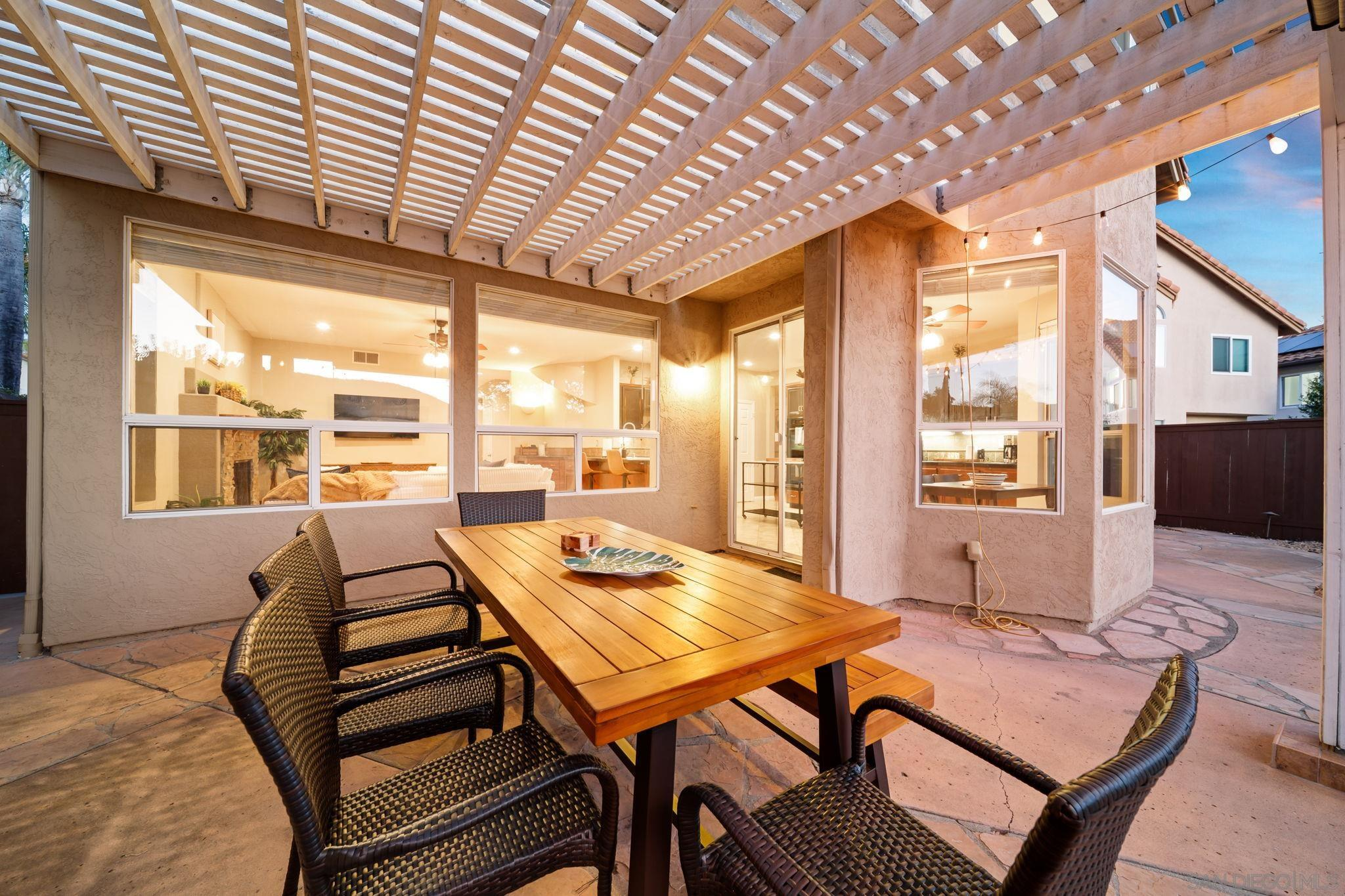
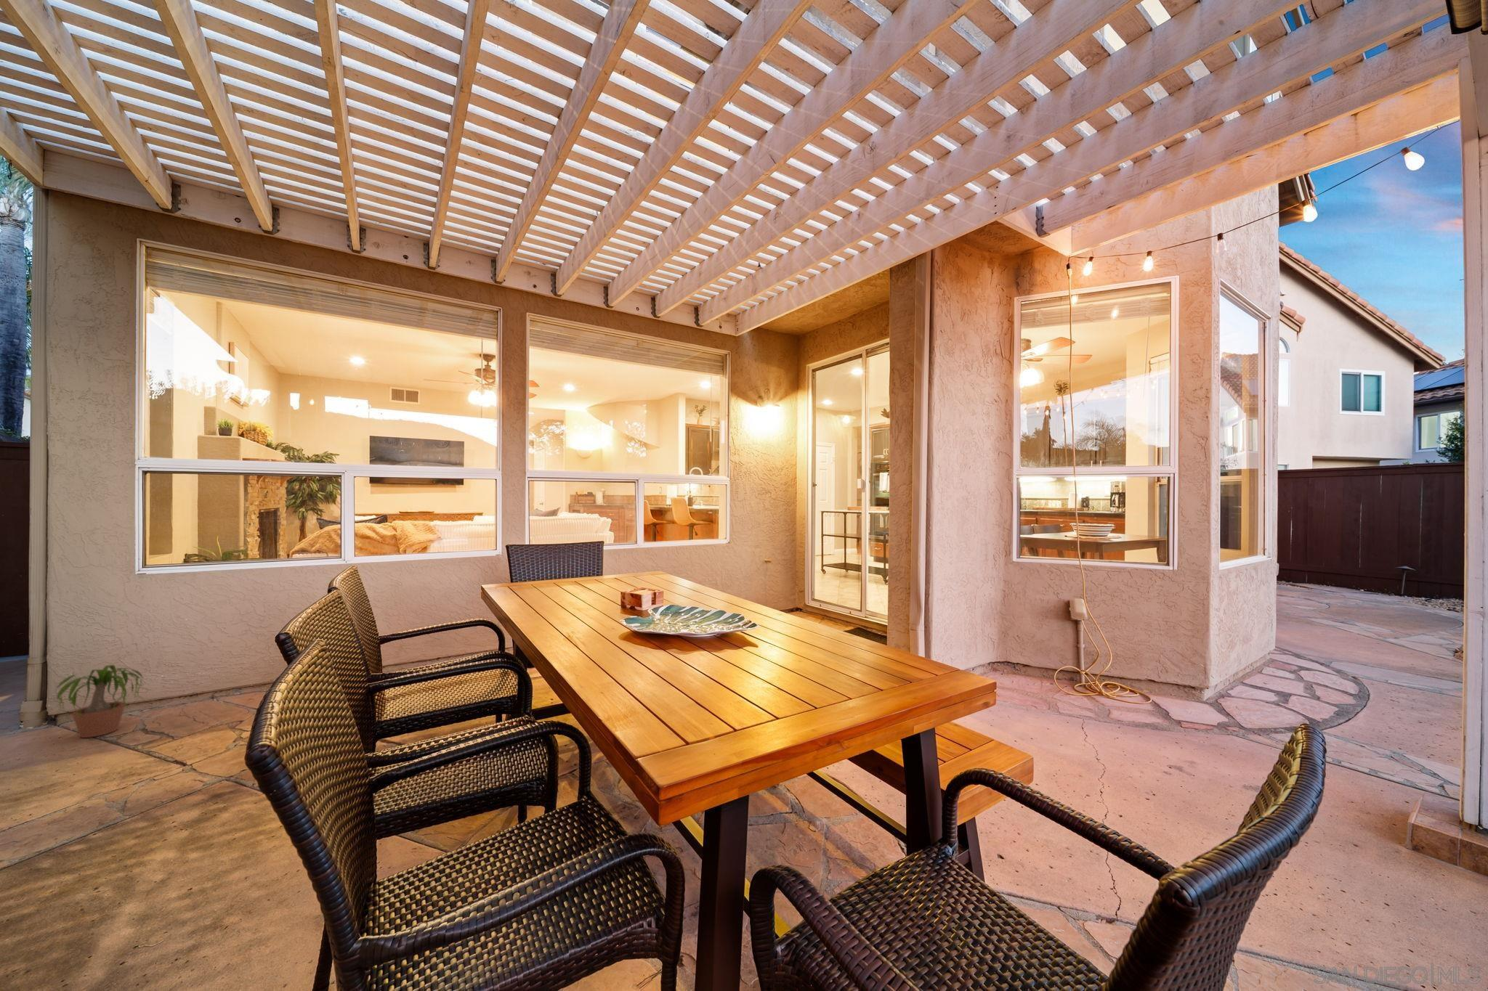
+ potted plant (111, 695)
